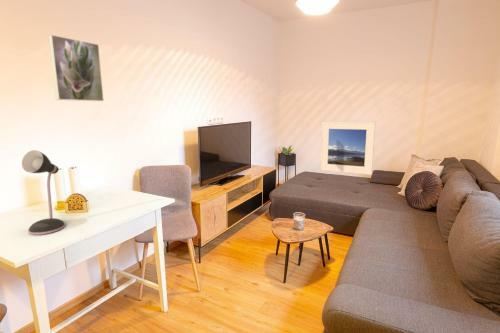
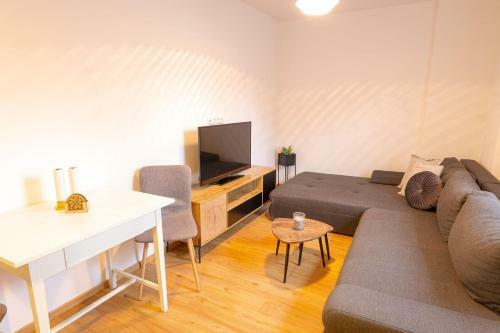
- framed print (78, 70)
- desk lamp (47, 189)
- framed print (346, 147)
